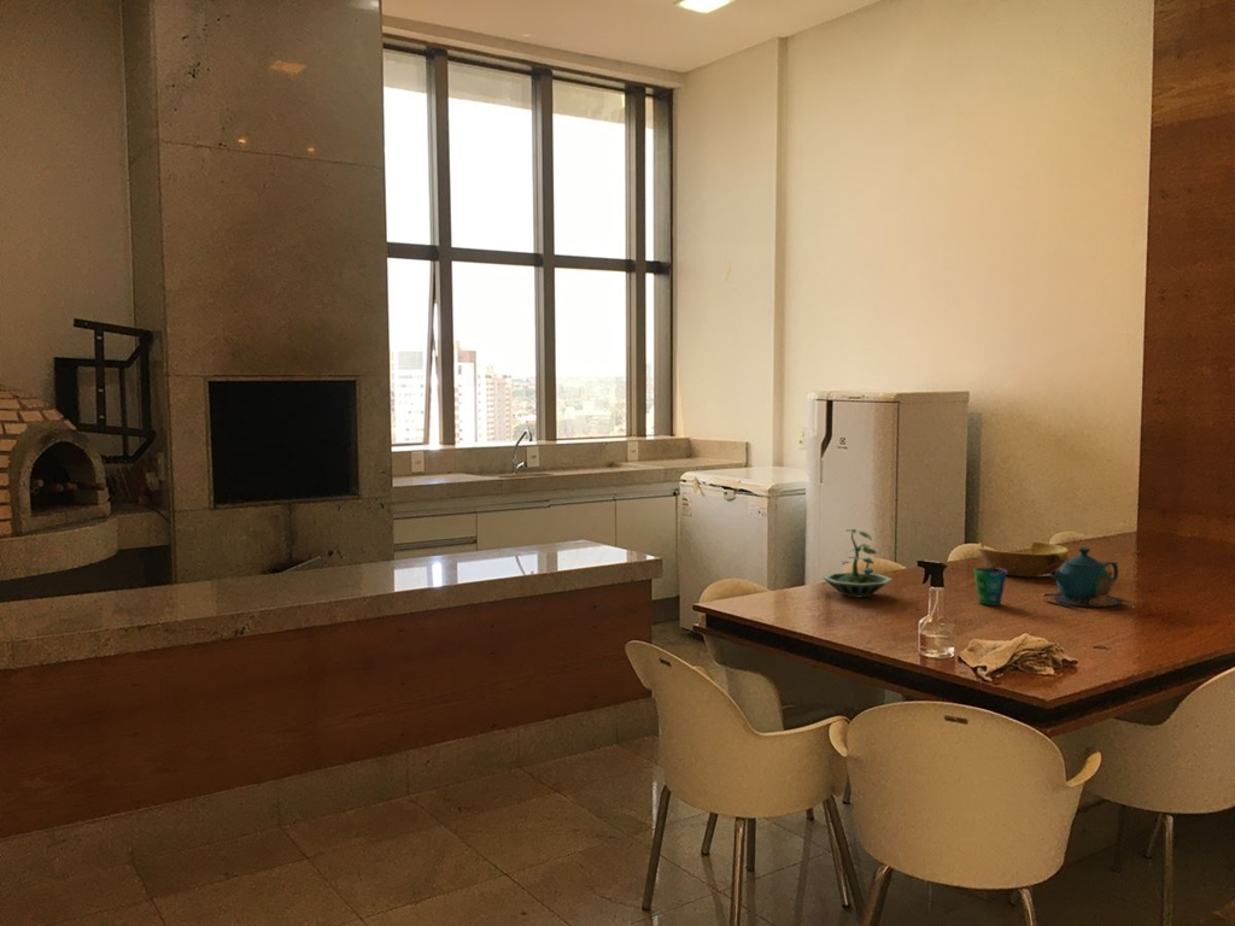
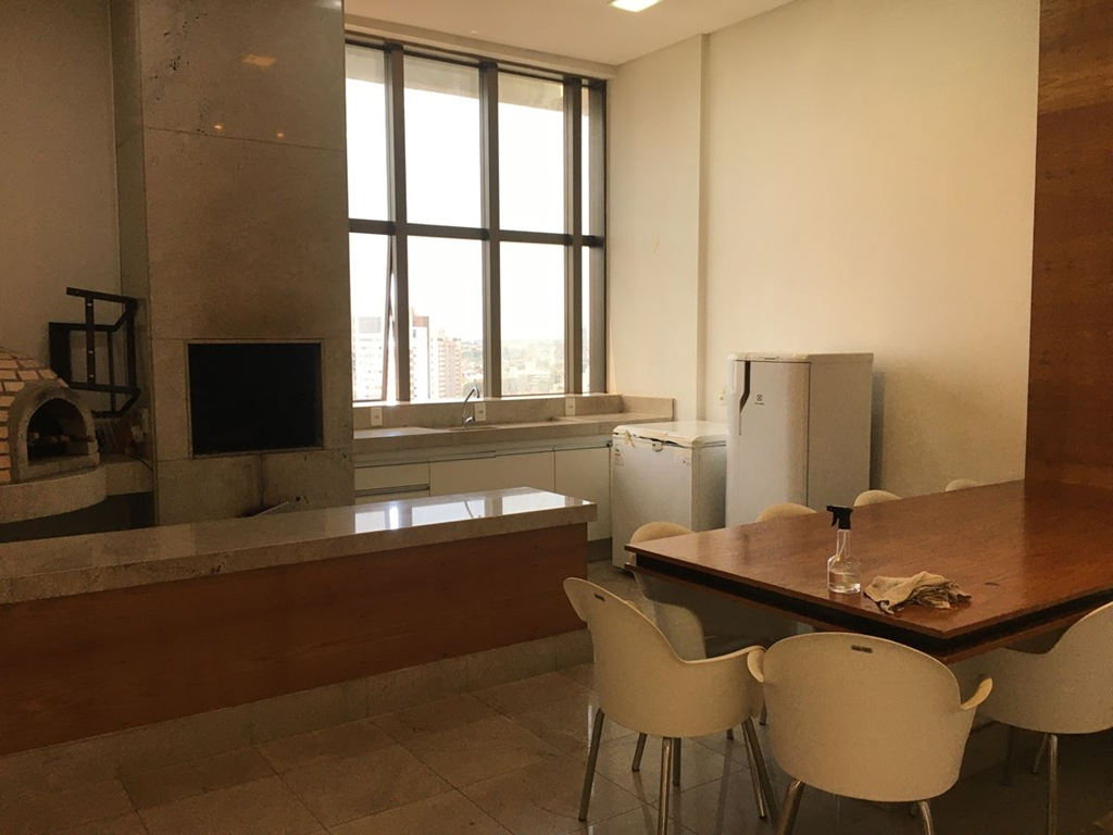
- teapot (1088, 574)
- cup (991, 585)
- terrarium (855, 543)
- bowl (1024, 558)
